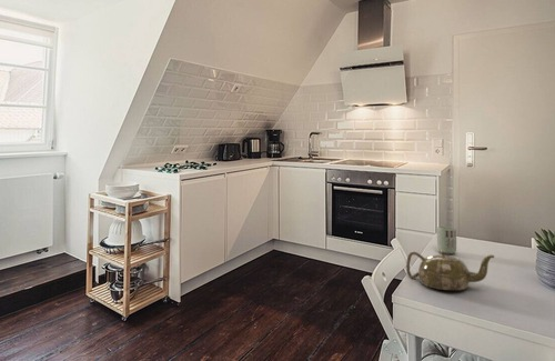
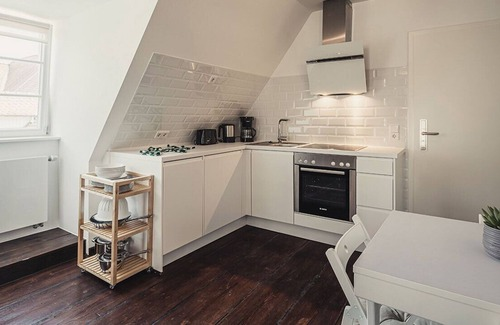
- teapot (447, 268)
- cup (446, 240)
